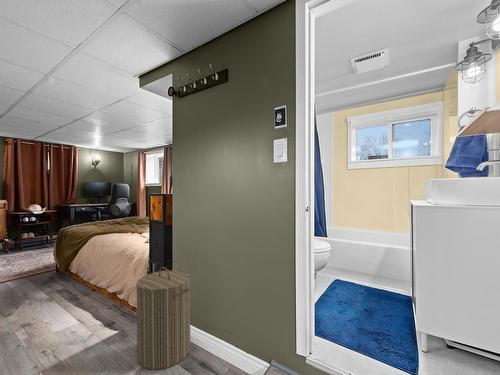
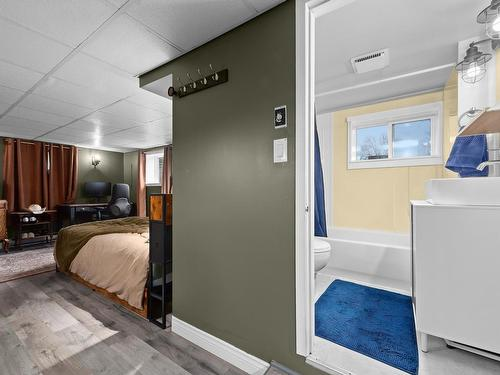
- laundry hamper (164, 309)
